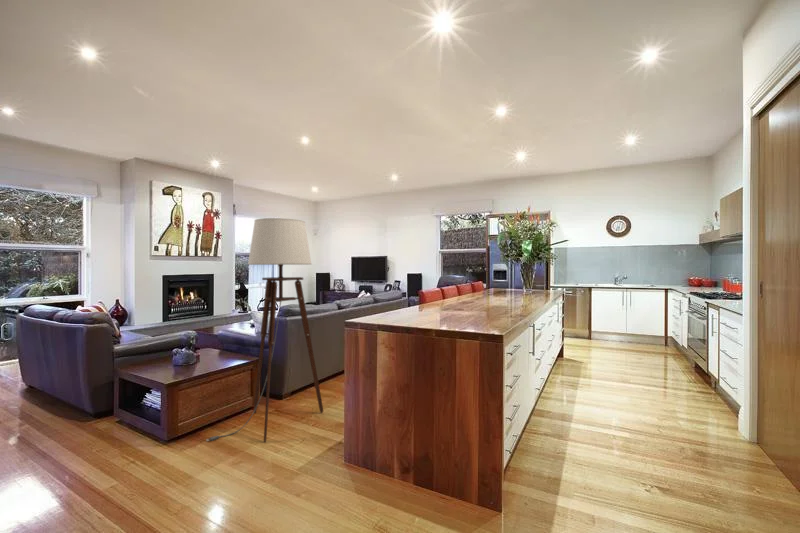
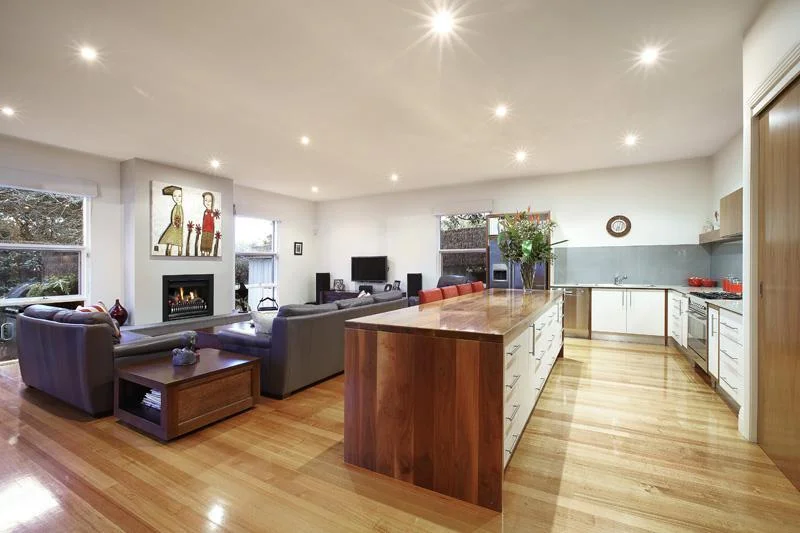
- floor lamp (266, 322)
